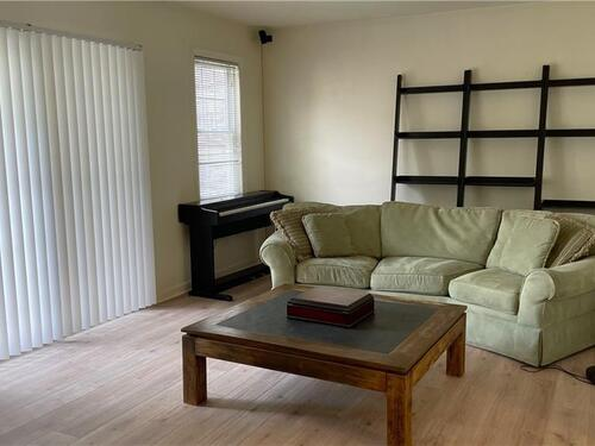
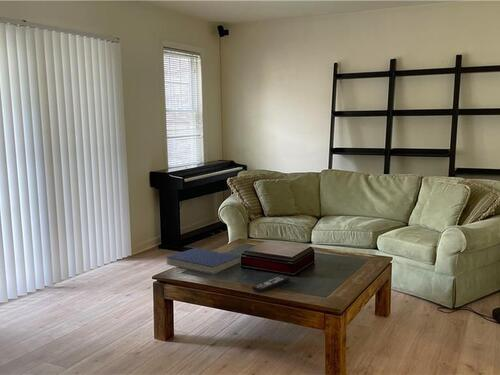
+ book (204, 259)
+ remote control (271, 283)
